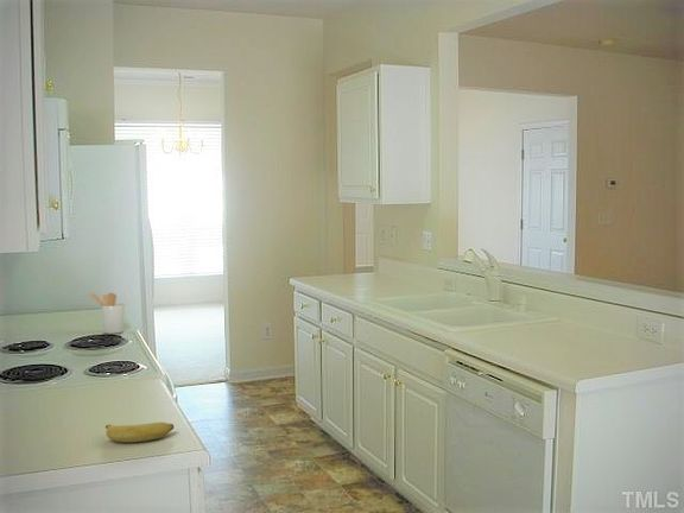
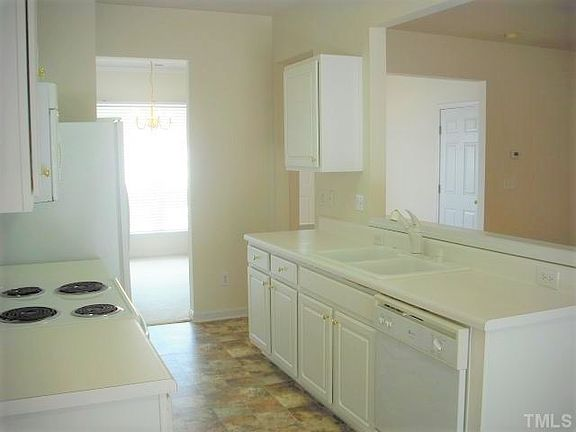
- banana (139, 429)
- utensil holder (106, 311)
